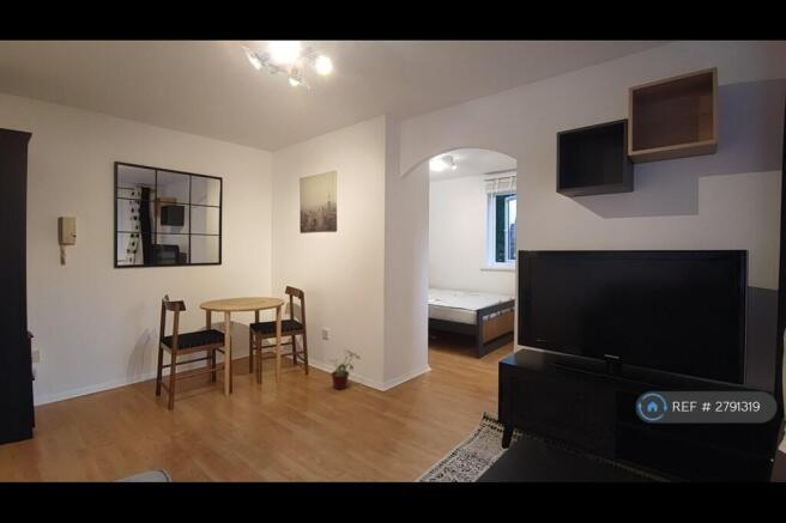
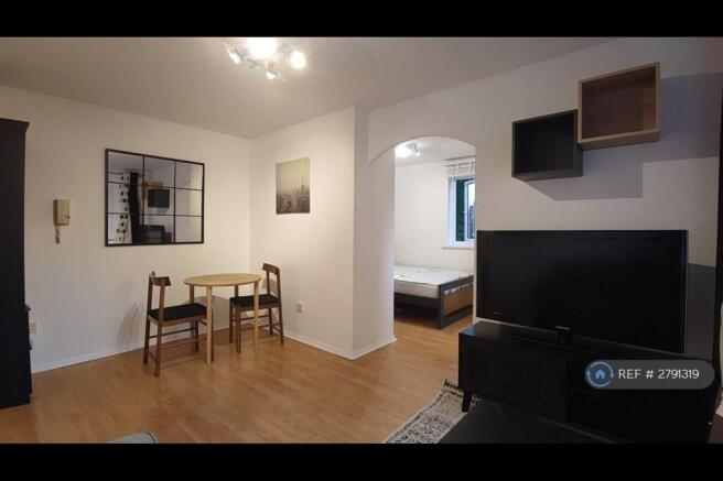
- potted plant (345, 366)
